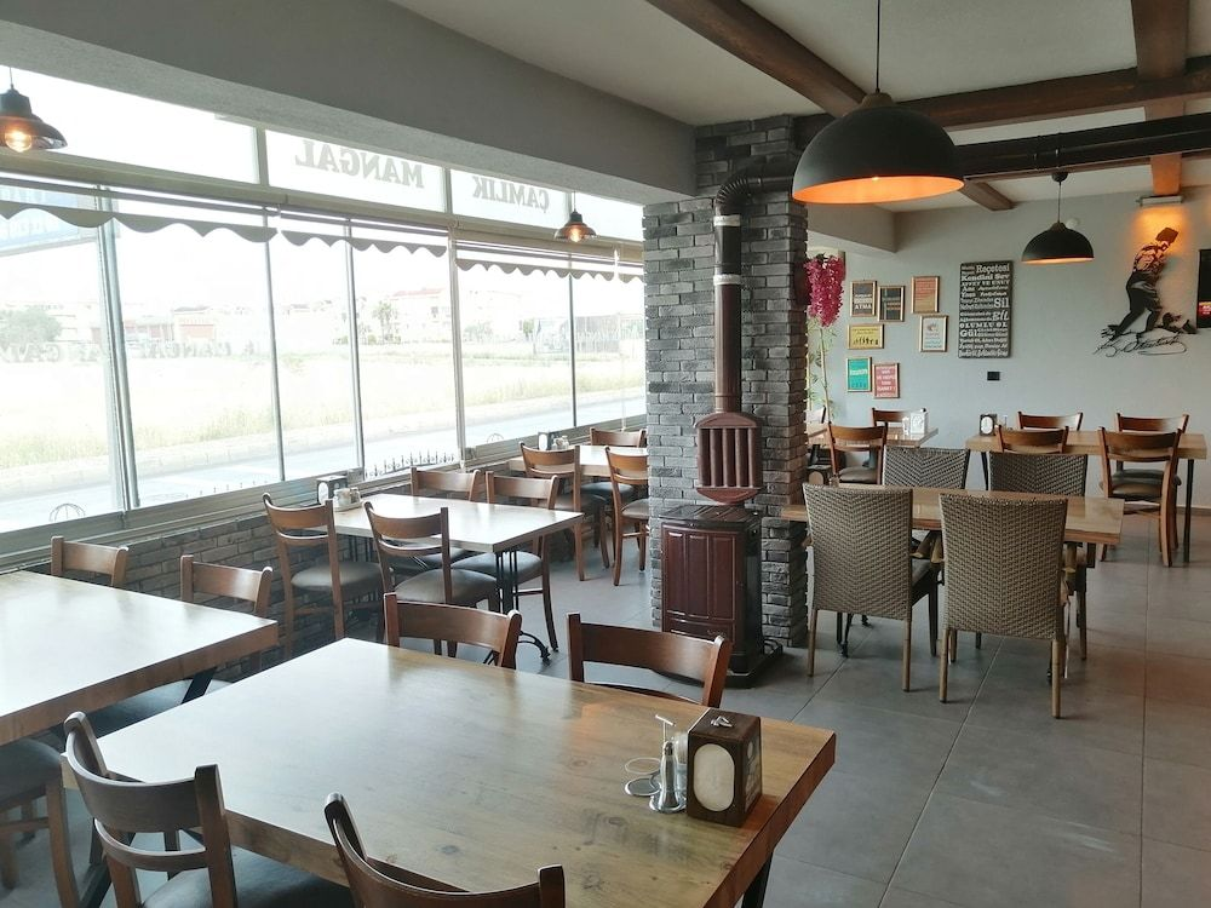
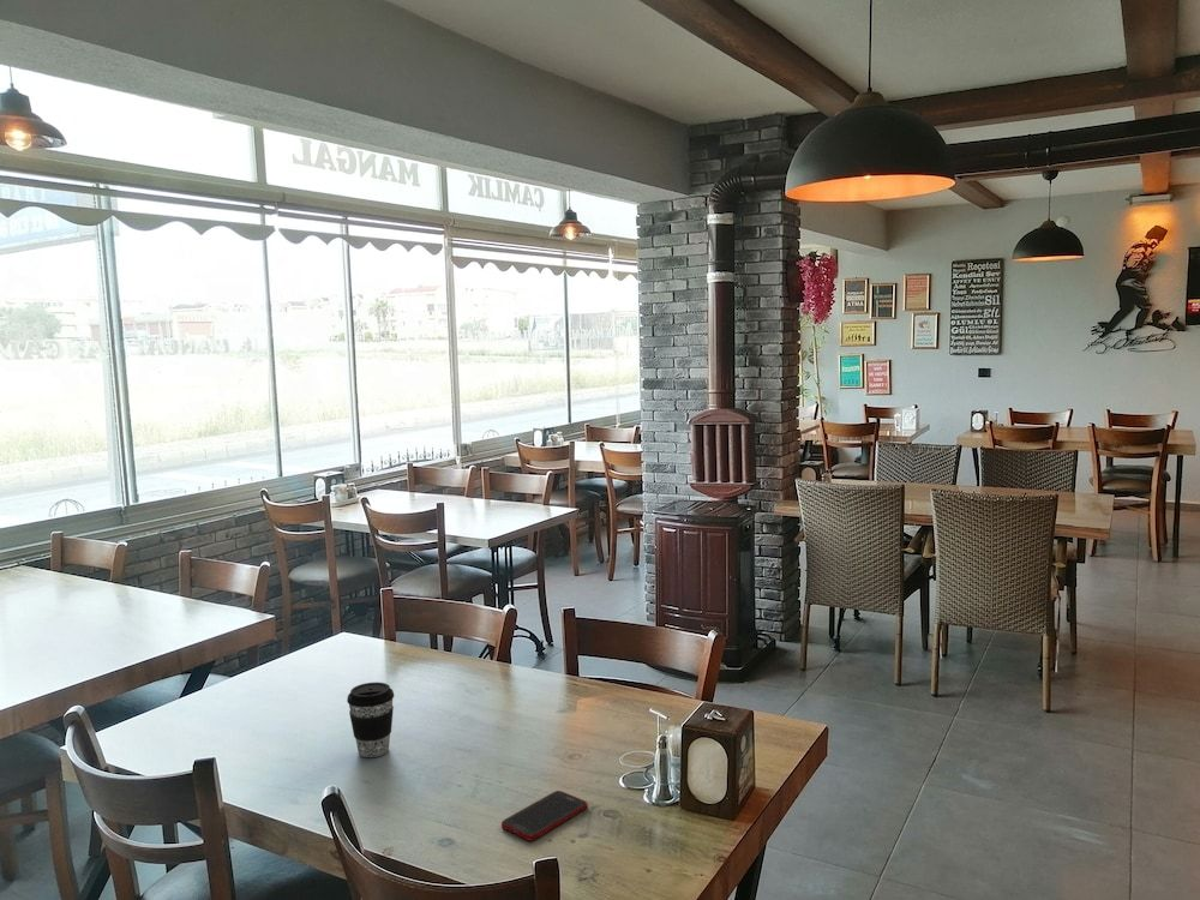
+ cell phone (545, 815)
+ coffee cup (372, 720)
